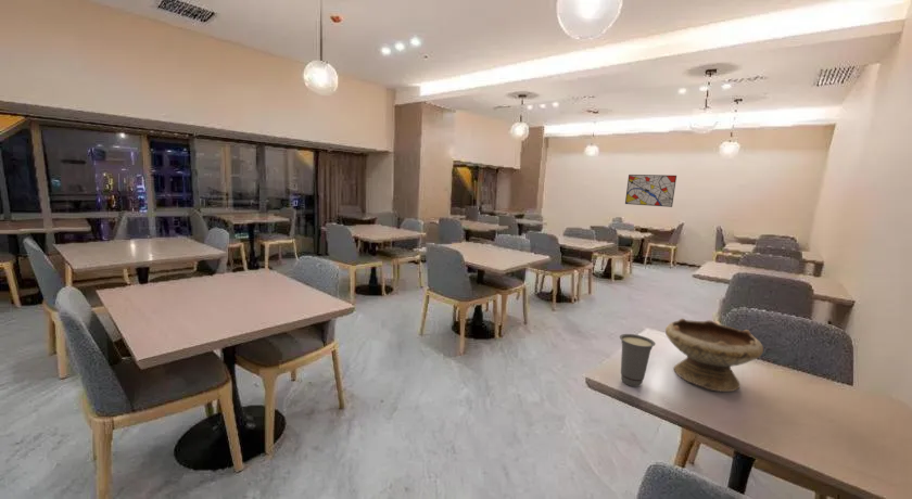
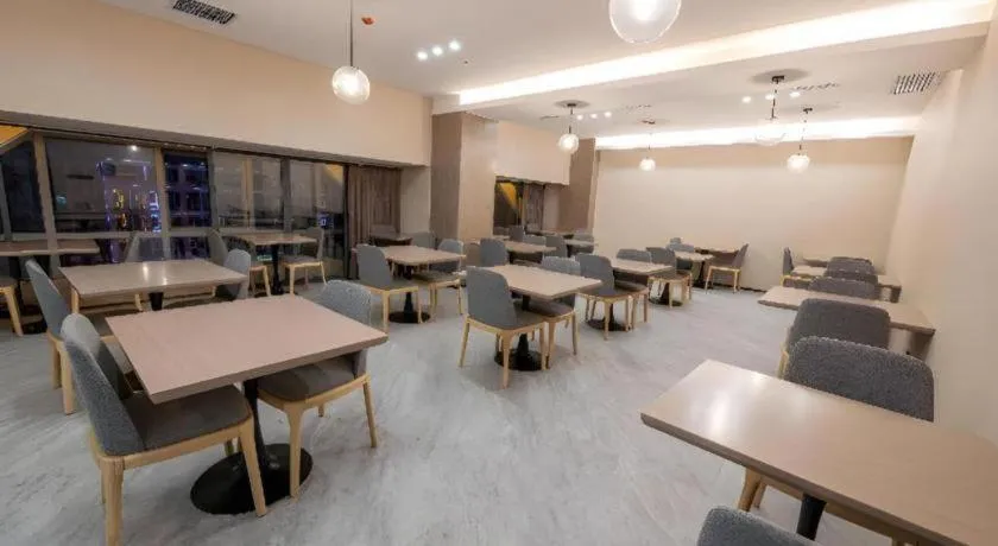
- wall art (649, 190)
- cup (634, 361)
- bowl (709, 353)
